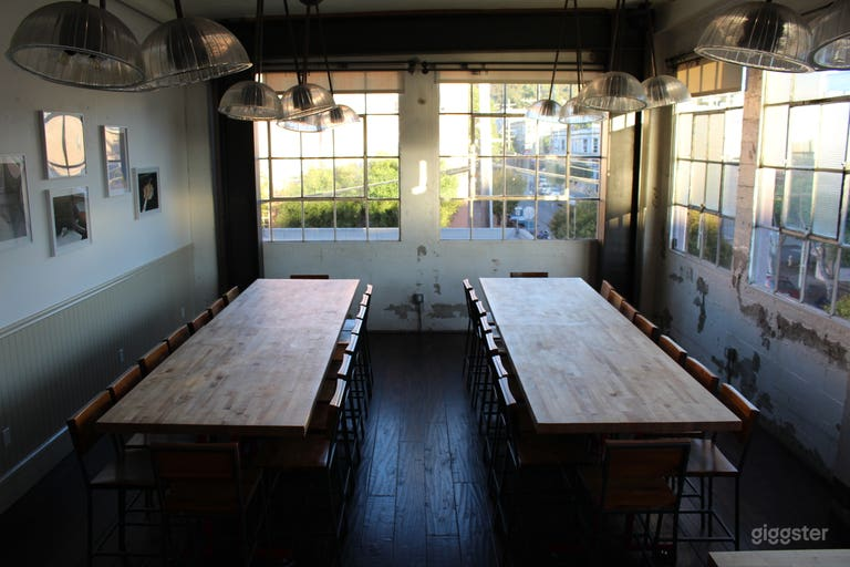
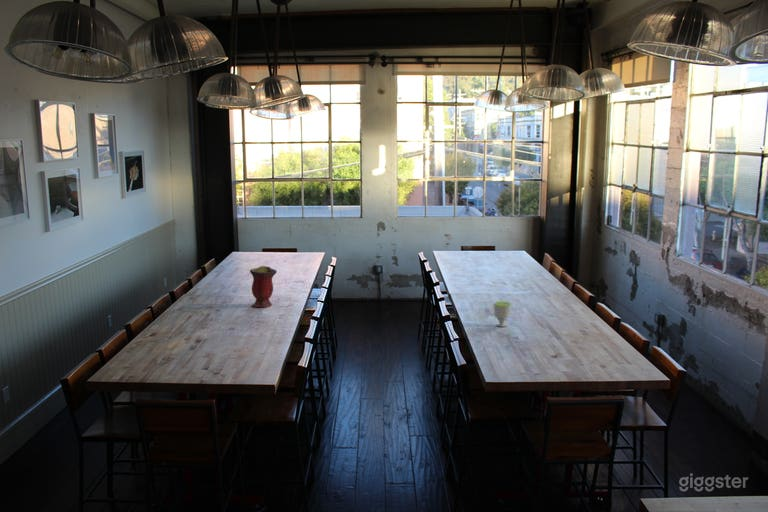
+ cup (501, 314)
+ vase (263, 285)
